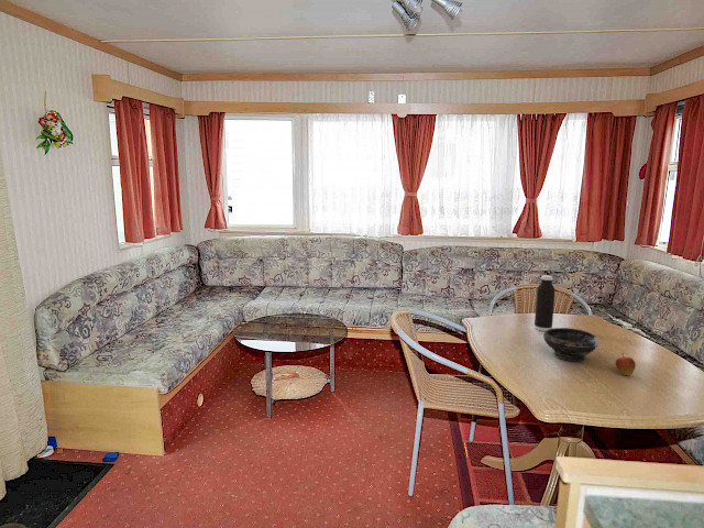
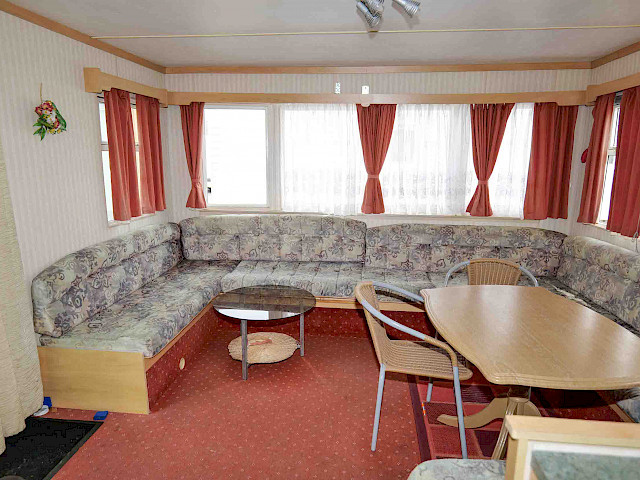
- water bottle (544, 302)
- fruit (625, 364)
- bowl (570, 345)
